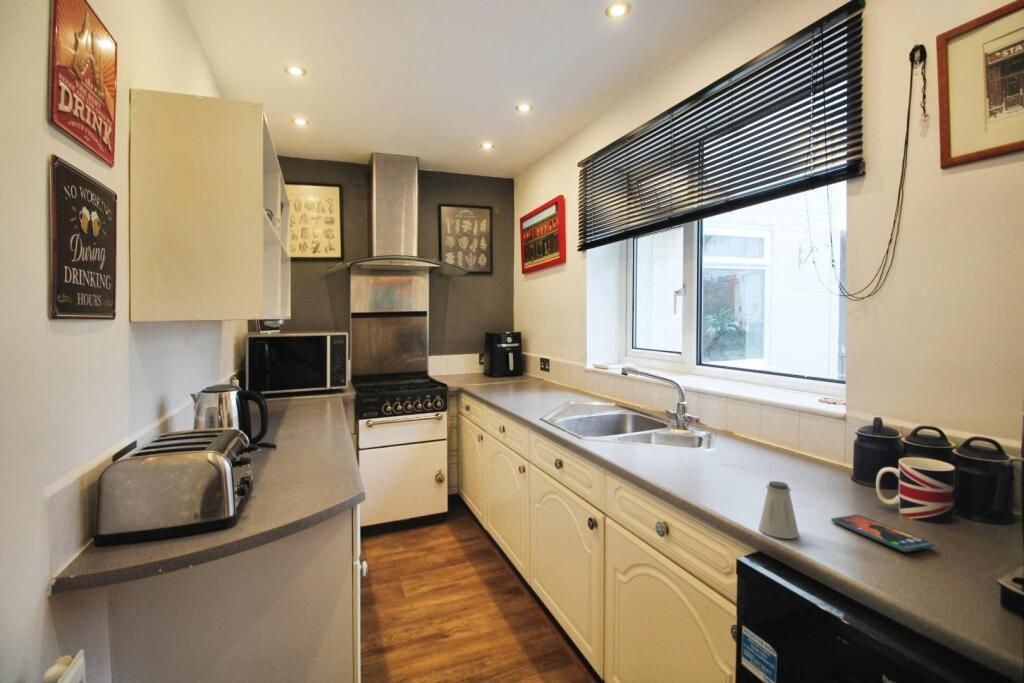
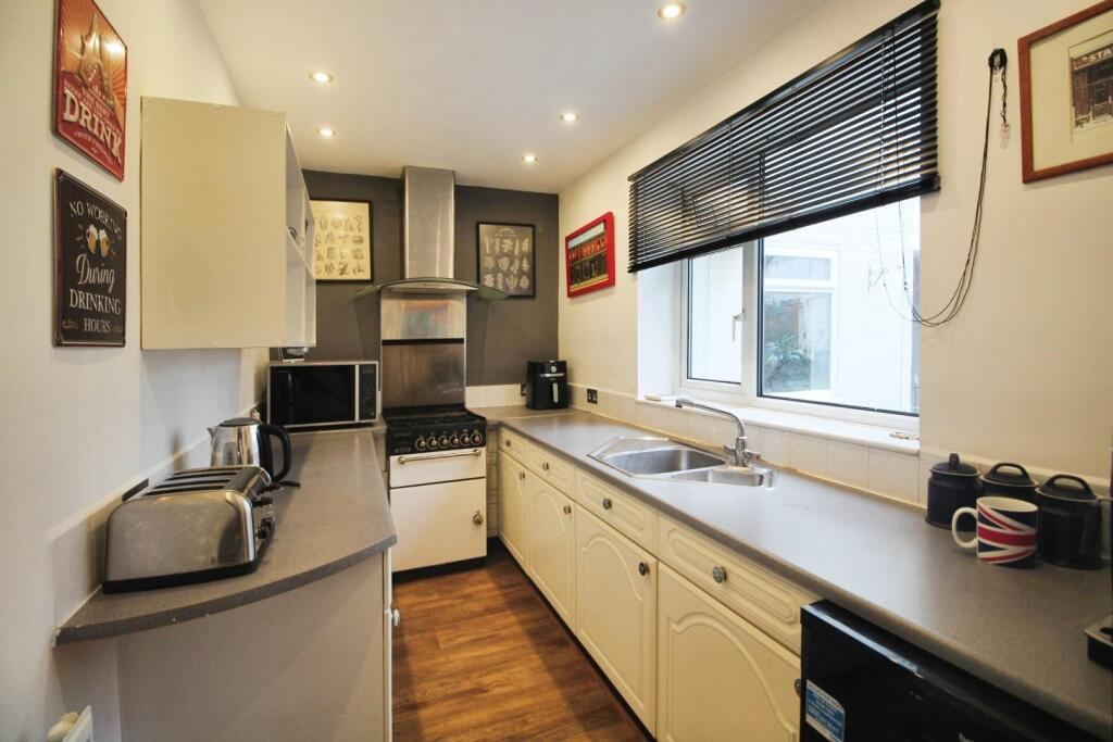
- saltshaker (778, 507)
- smartphone (879, 531)
